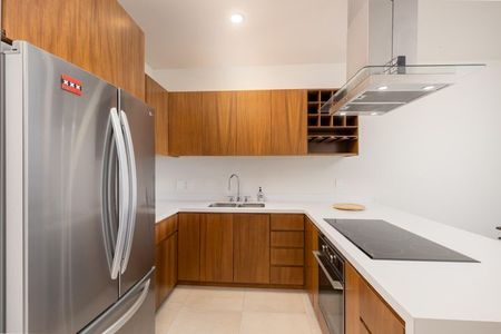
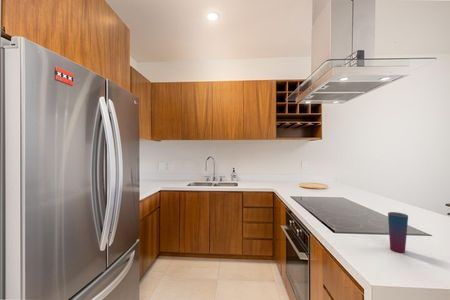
+ cup (397, 232)
